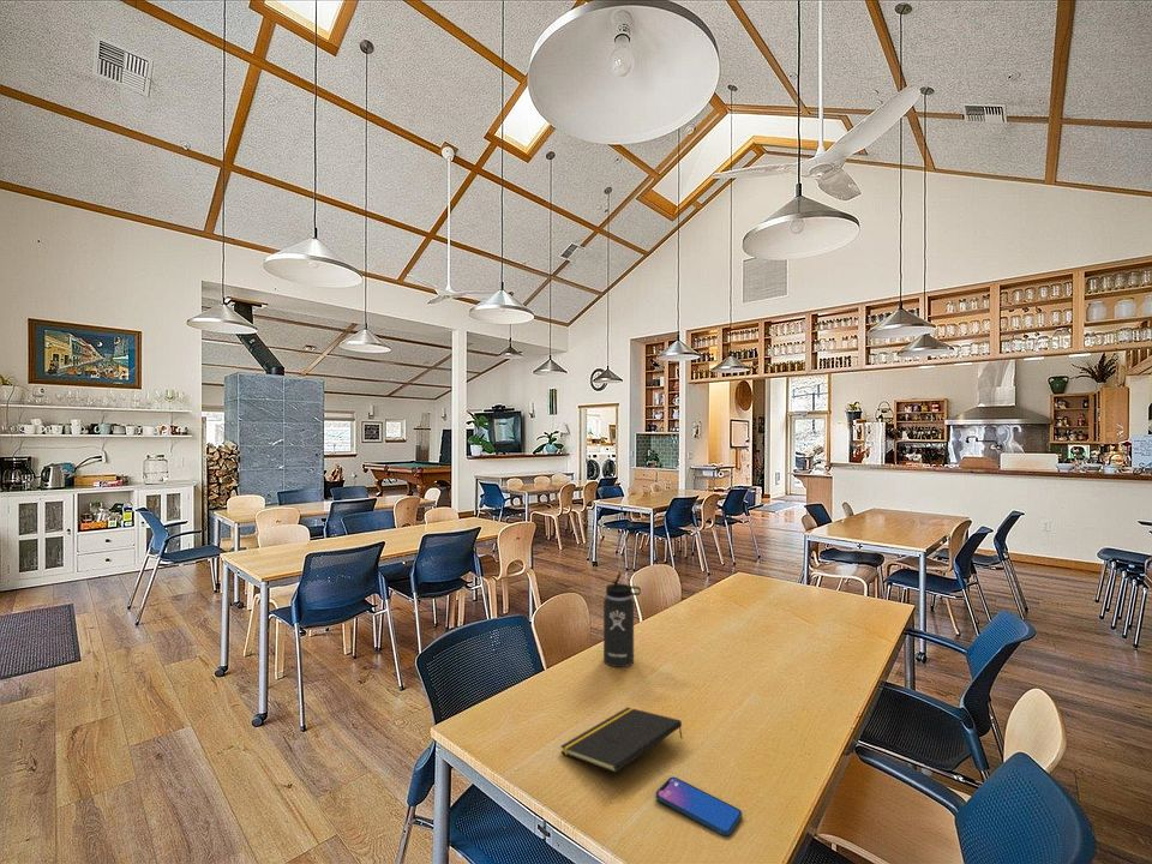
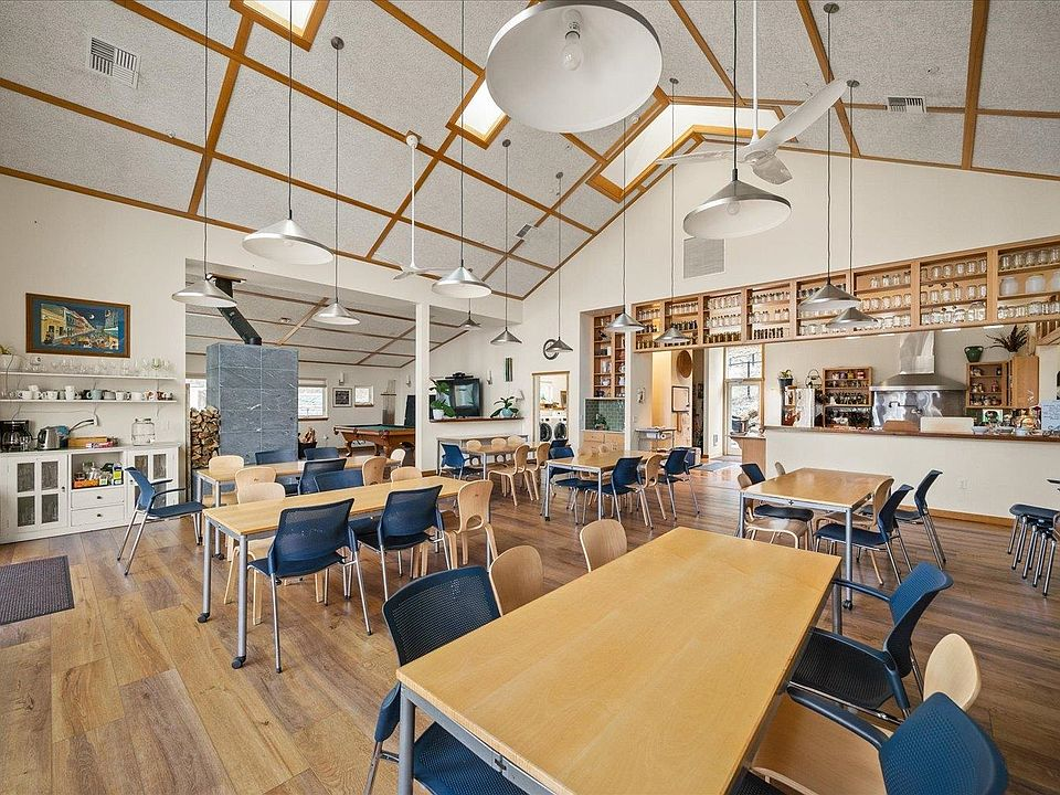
- notepad (622, 736)
- thermos bottle (622, 617)
- smartphone (697, 804)
